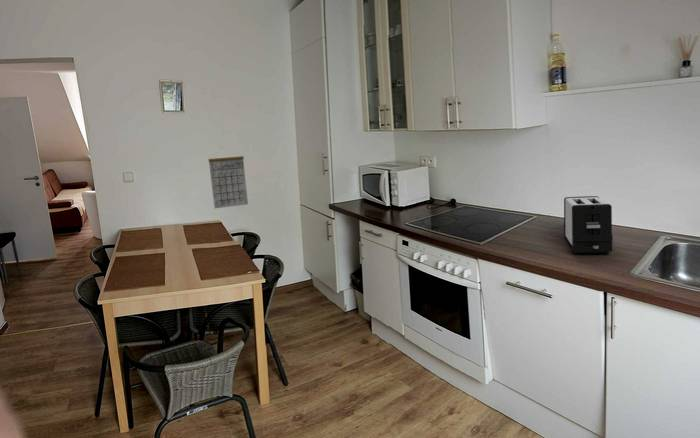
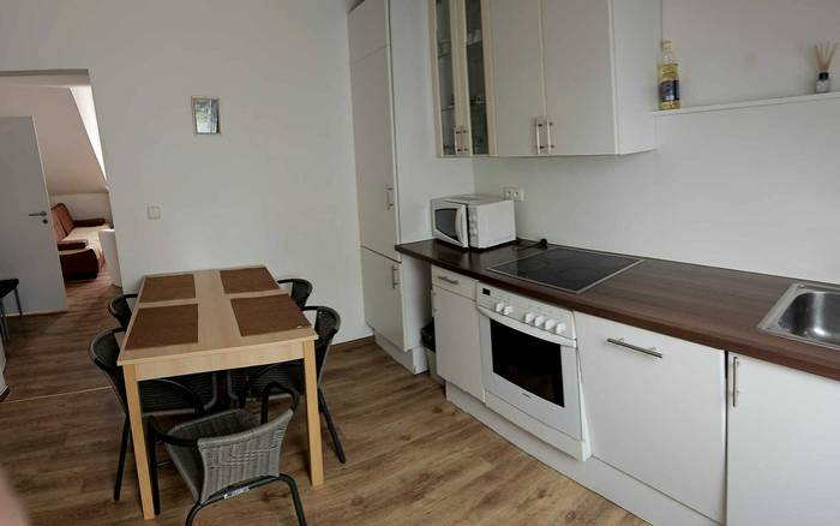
- calendar (228, 176)
- toaster (586, 223)
